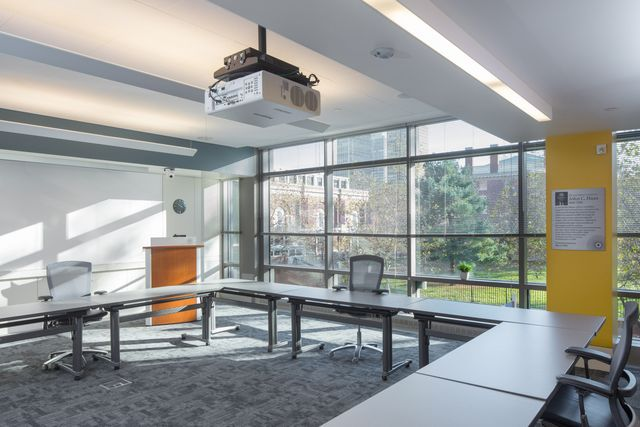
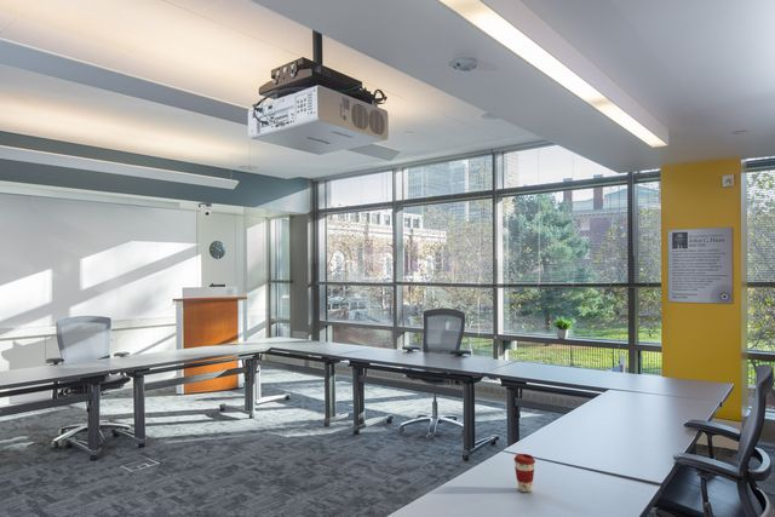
+ coffee cup (524, 472)
